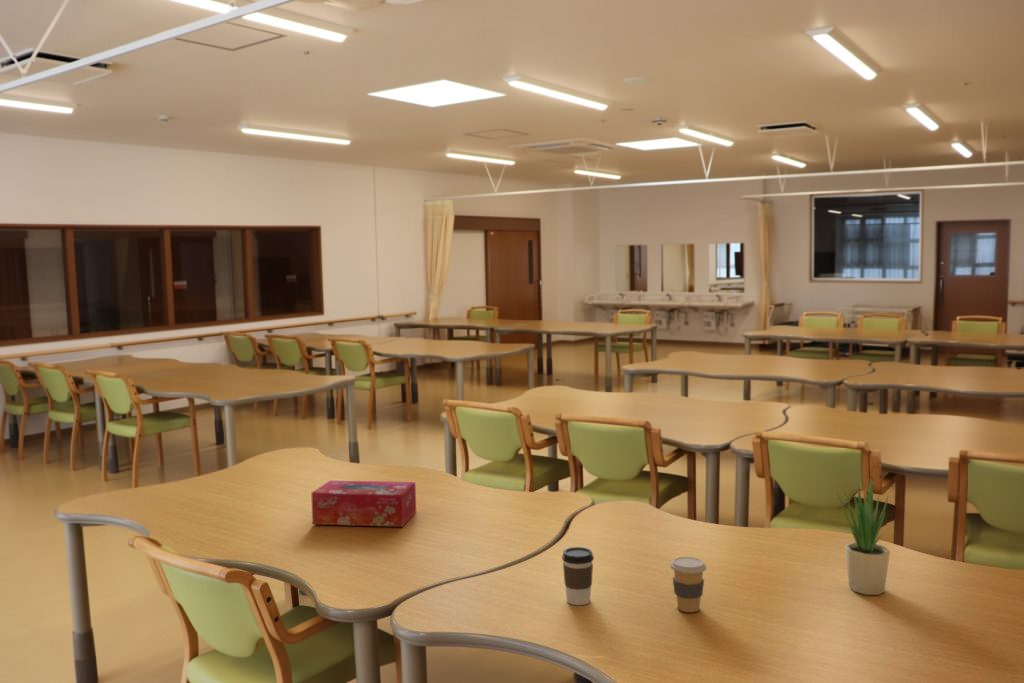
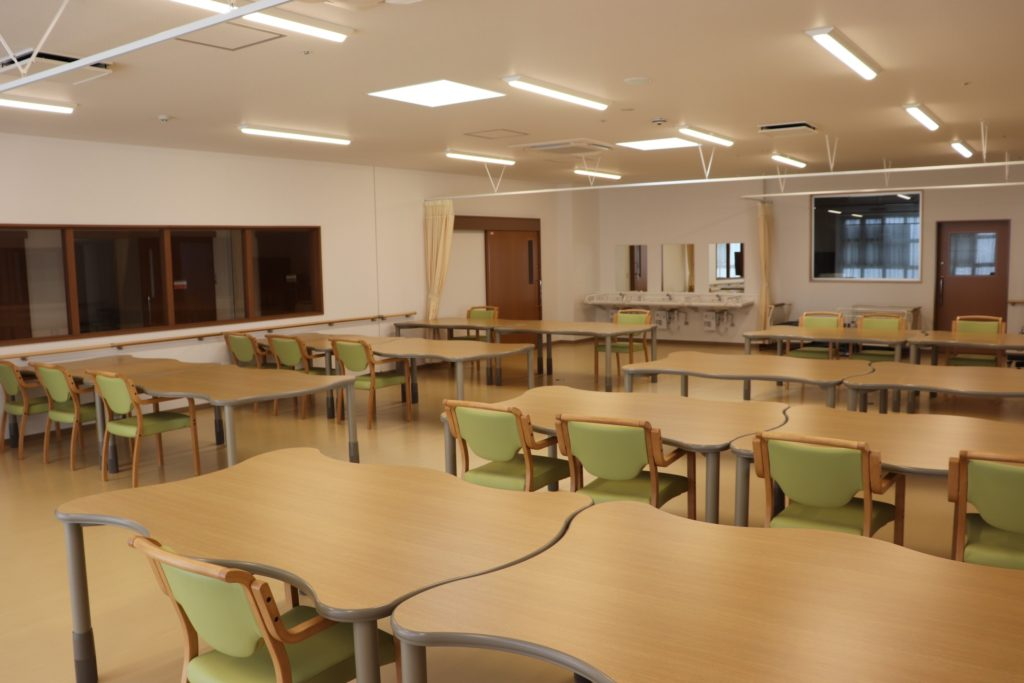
- coffee cup (688, 584)
- potted plant (863, 531)
- tissue box (364, 502)
- coffee cup (578, 576)
